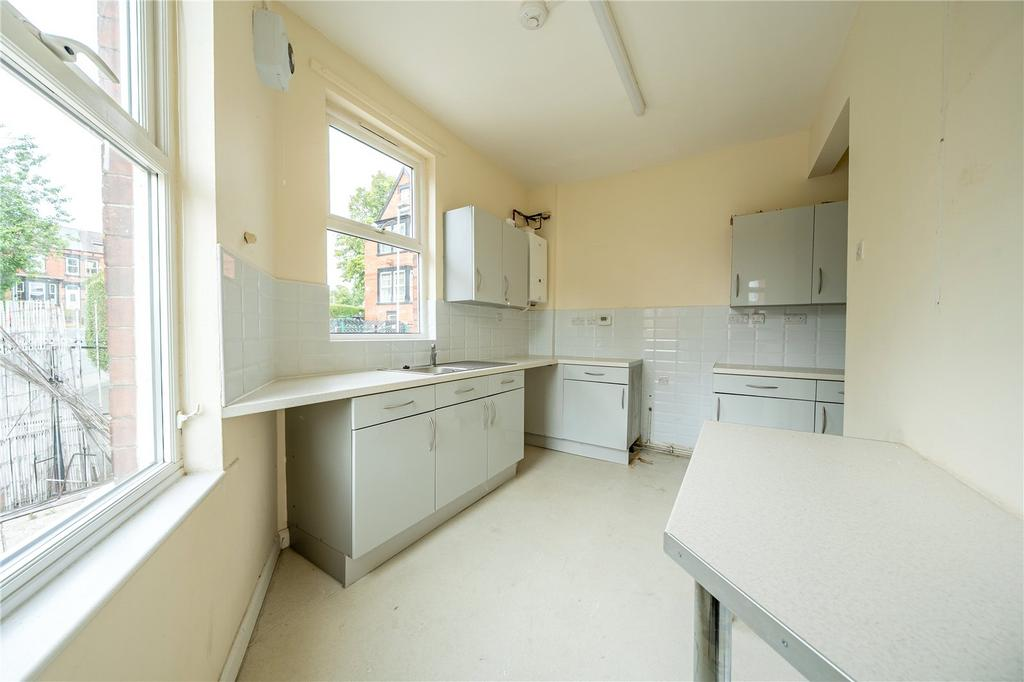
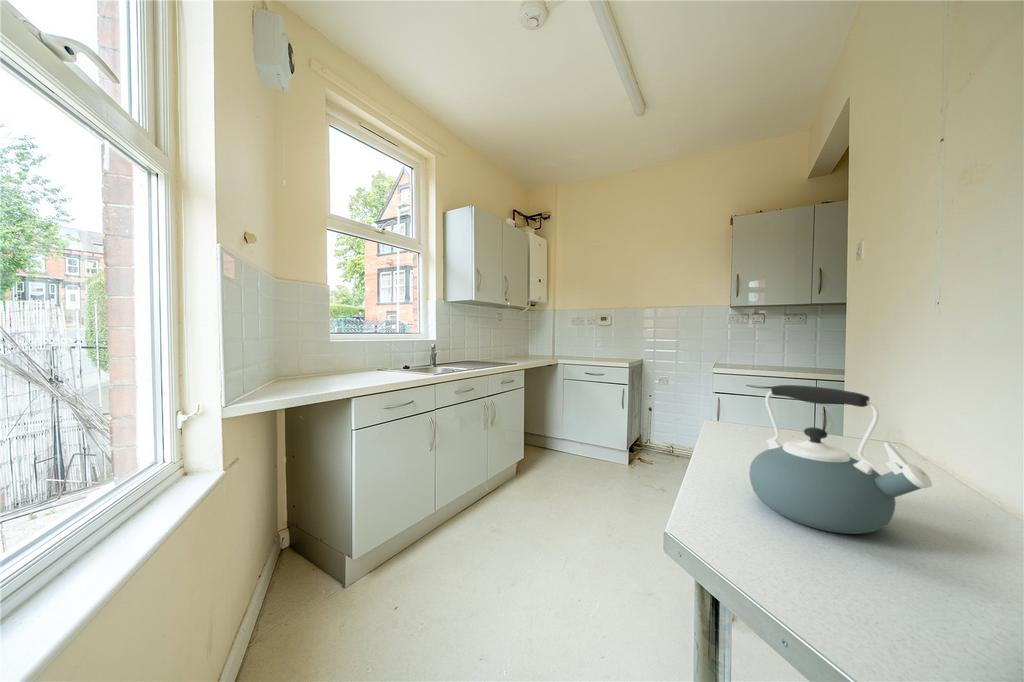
+ kettle (829, 453)
